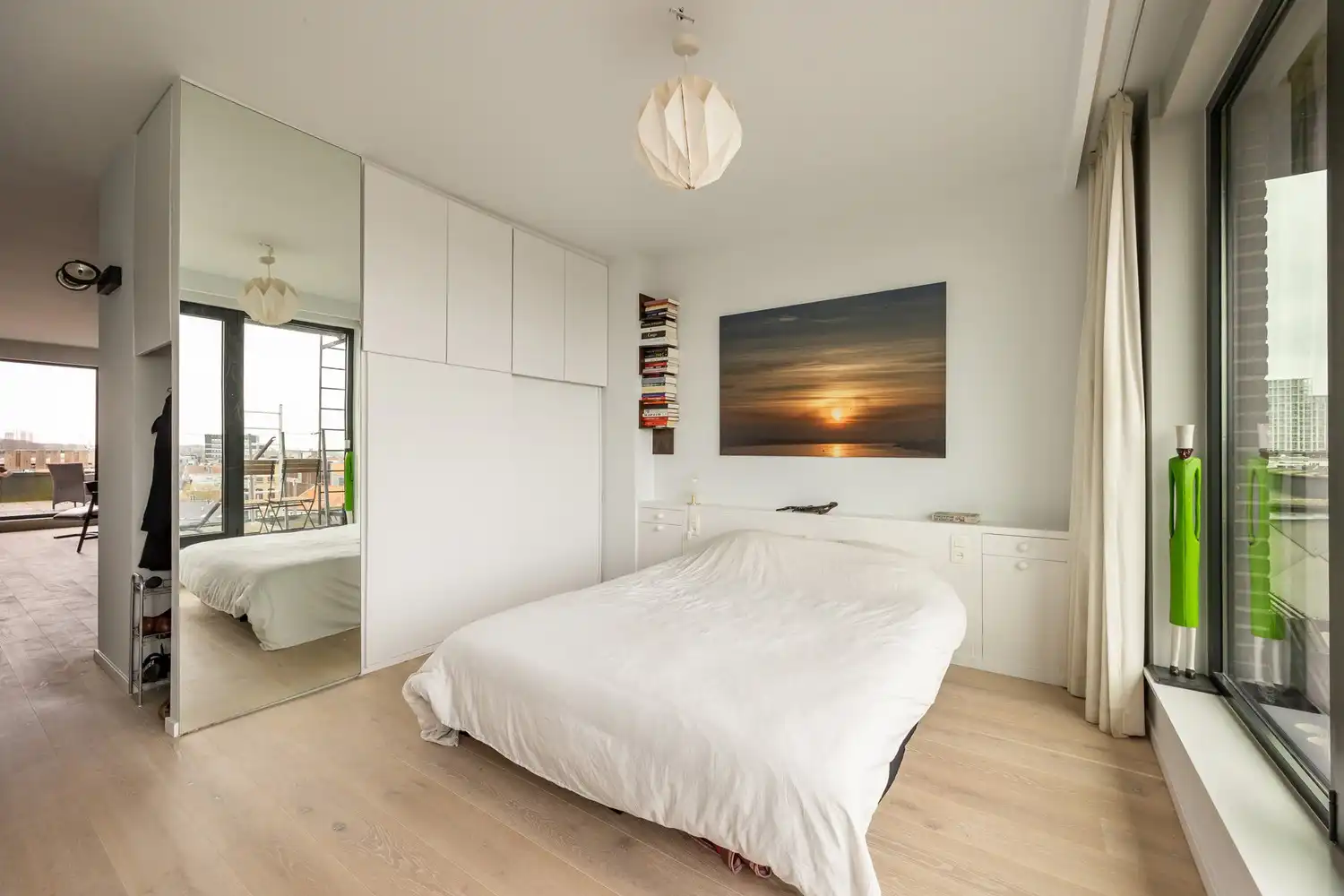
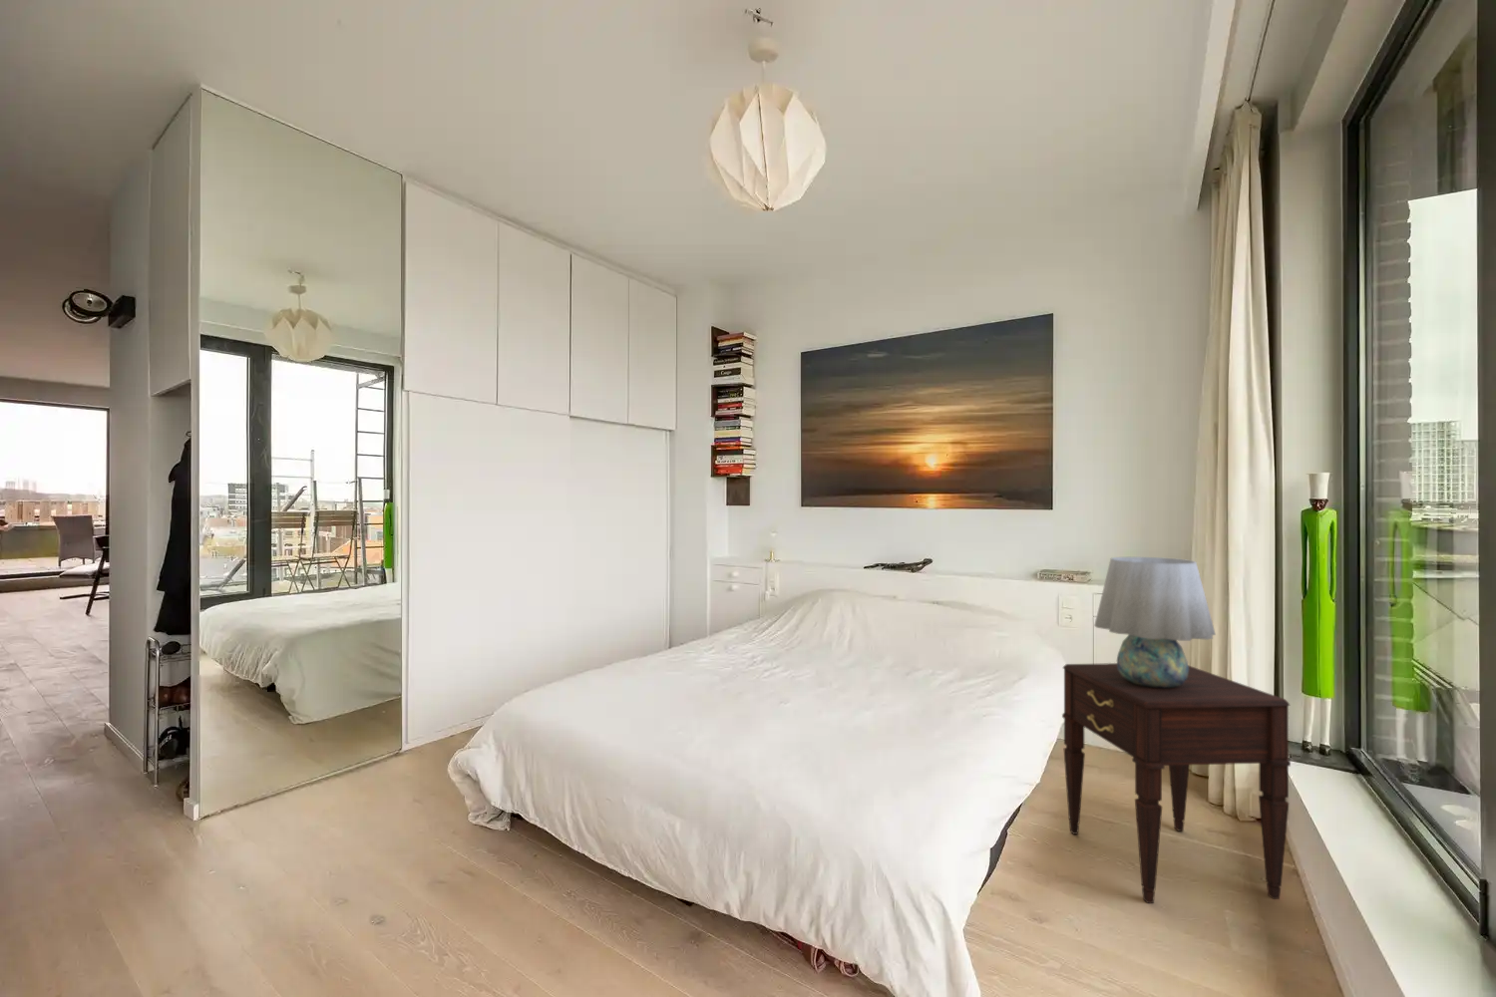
+ nightstand (1164, 768)
+ table lamp (1152, 620)
